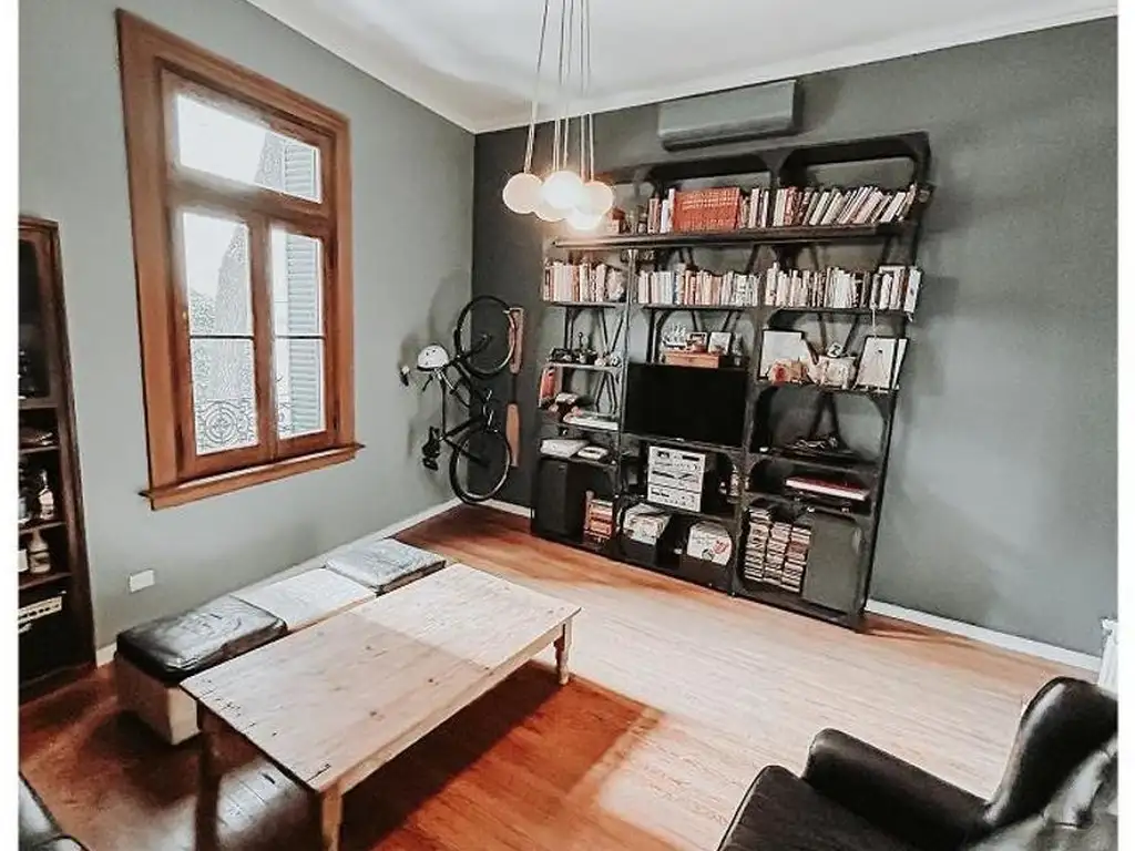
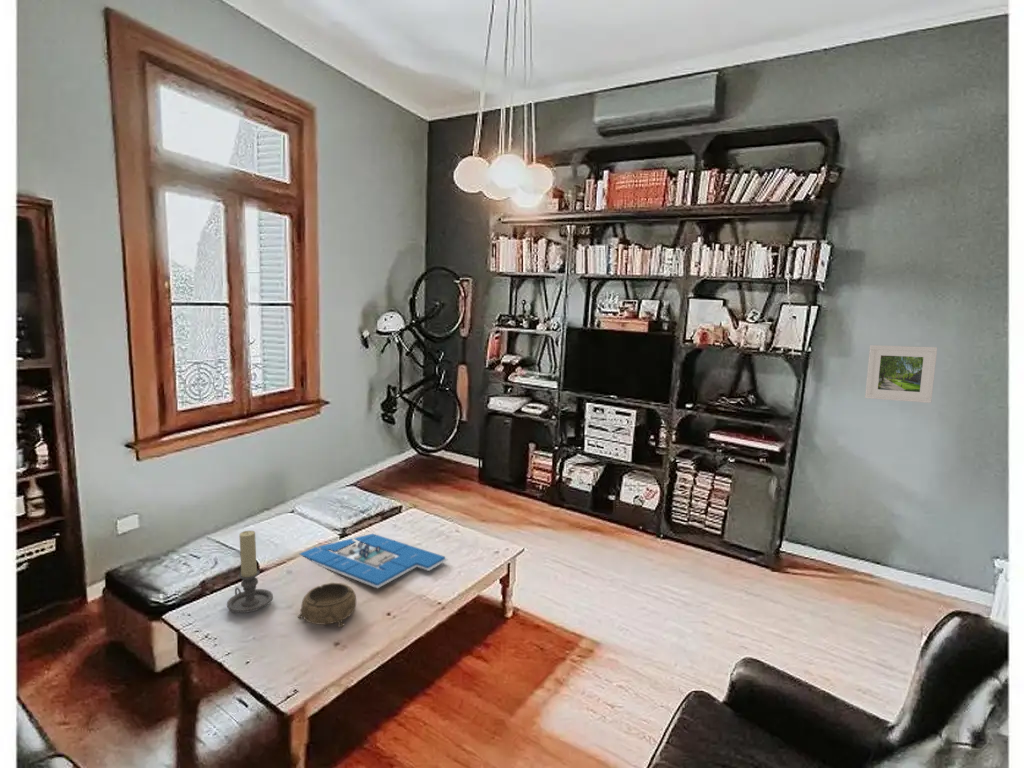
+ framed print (899, 373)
+ candle holder (246, 567)
+ decorative bowl (327, 603)
+ board game (372, 553)
